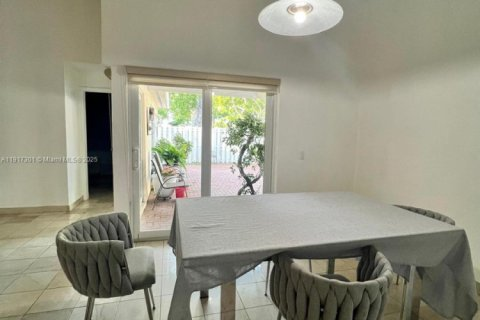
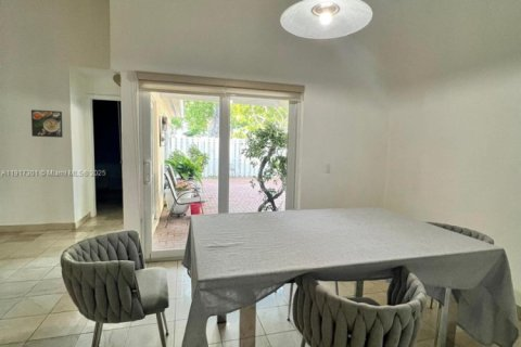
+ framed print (47, 124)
